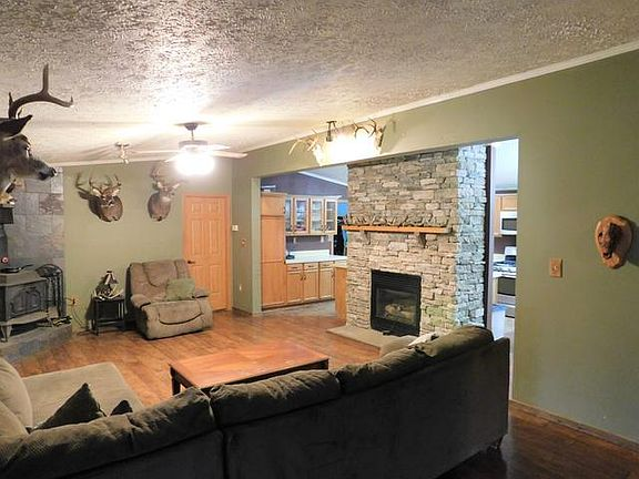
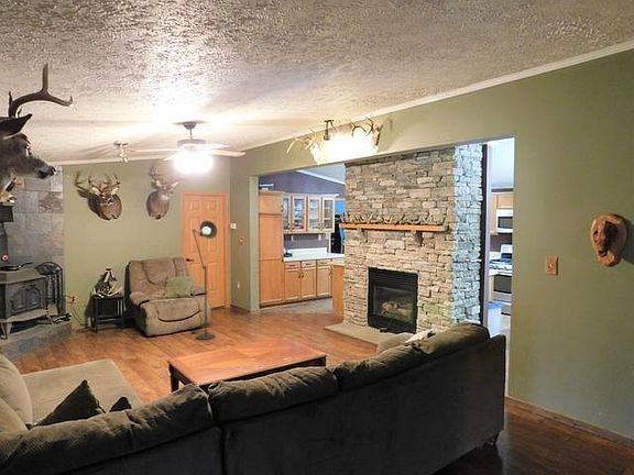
+ floor lamp (205, 278)
